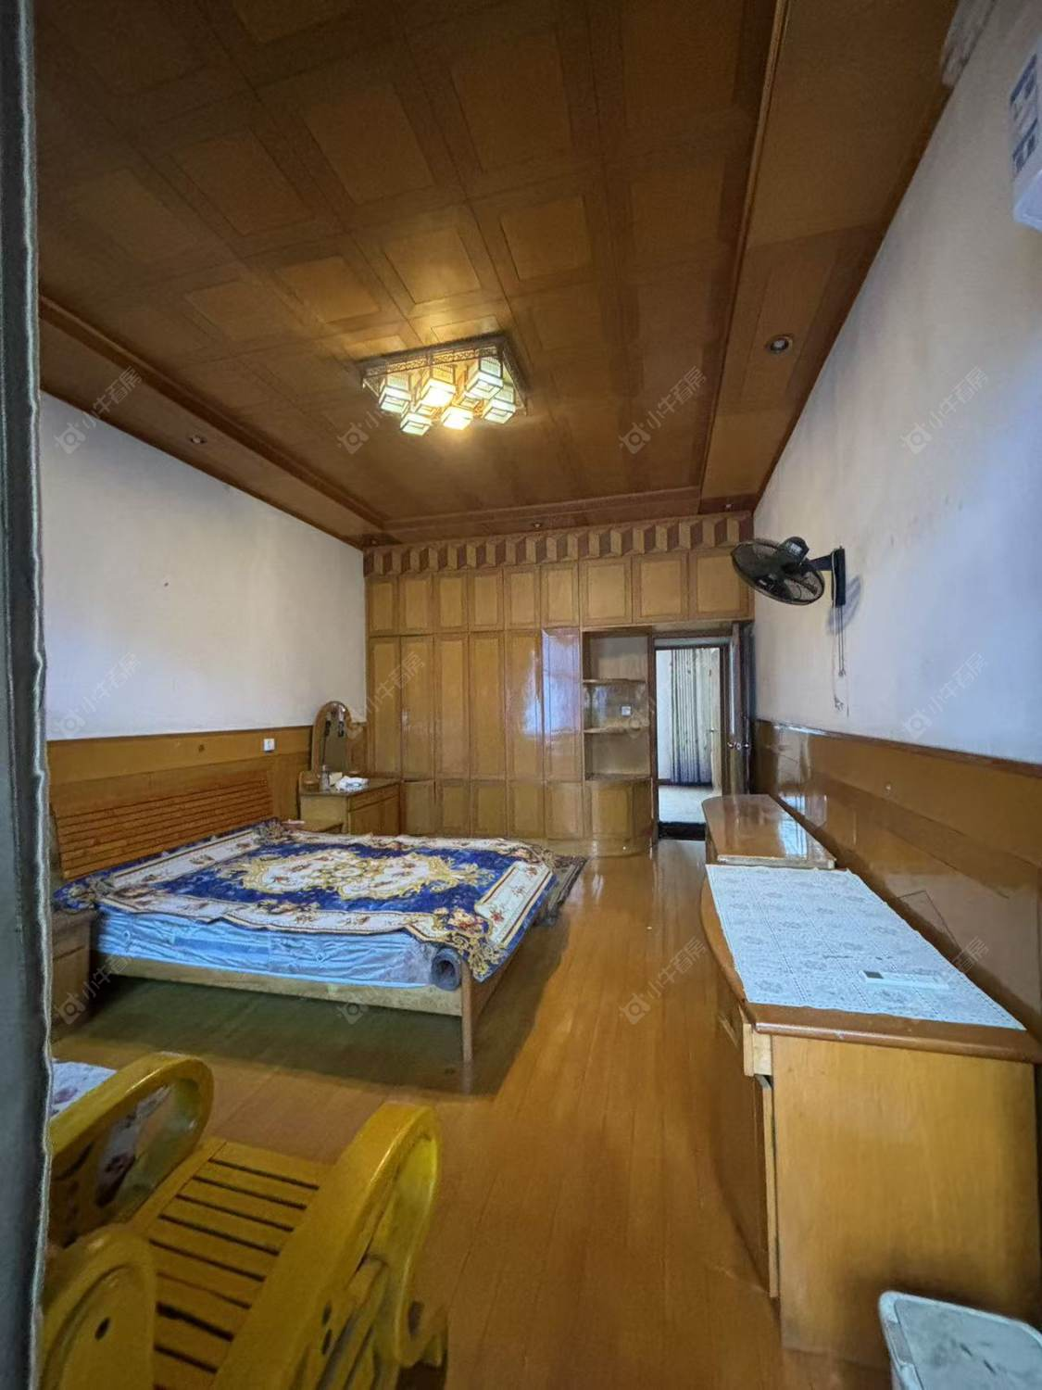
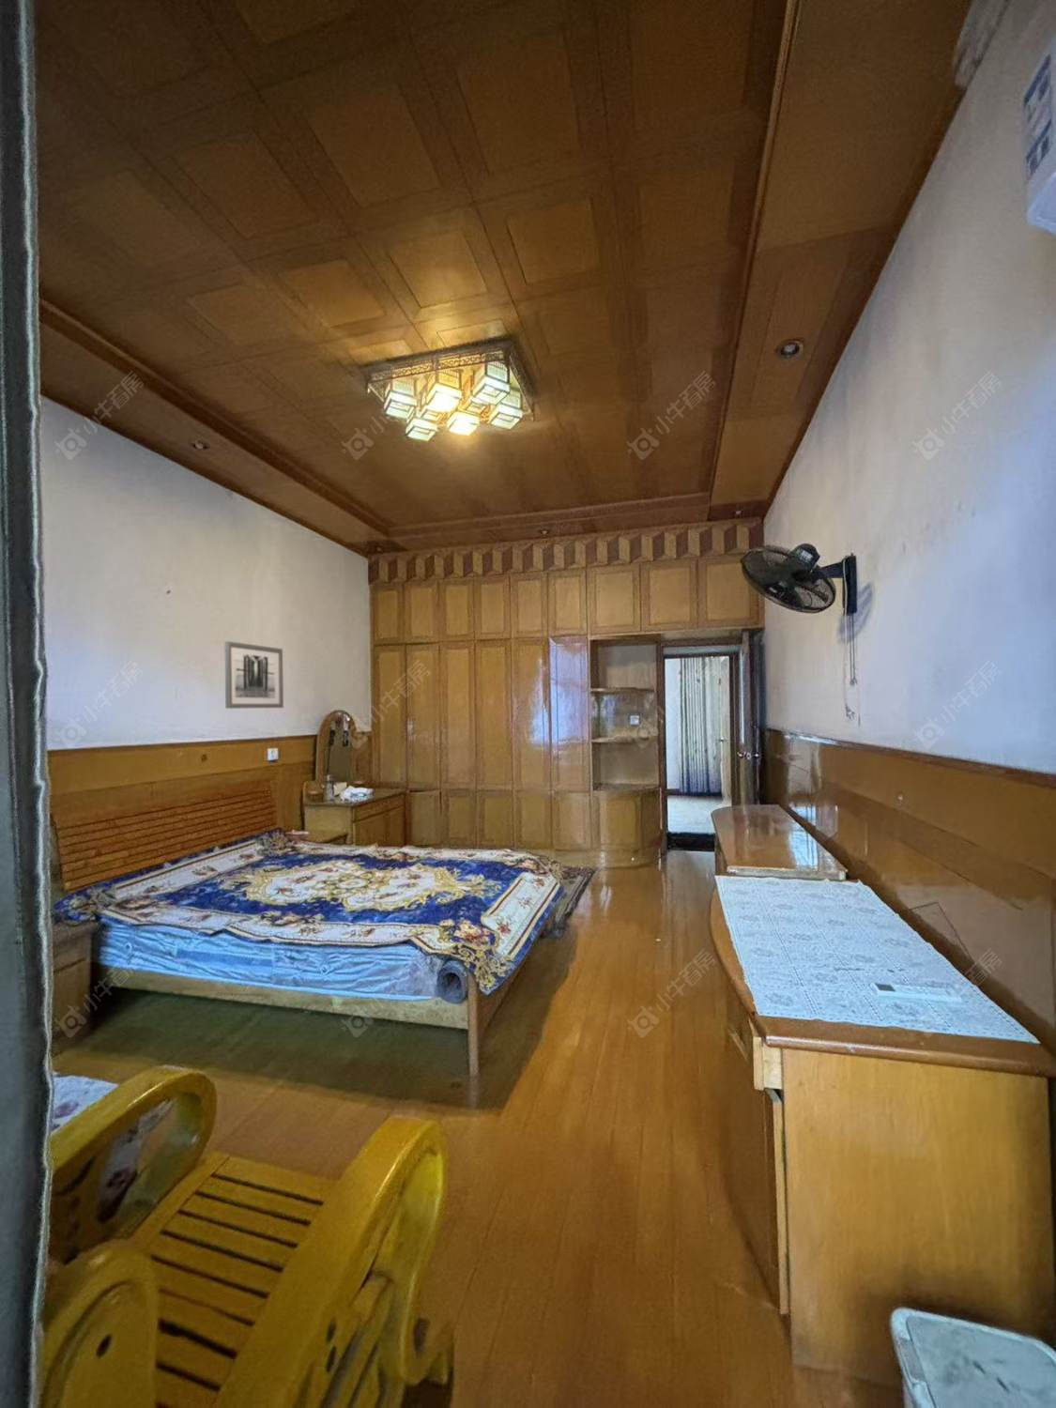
+ wall art (255, 676)
